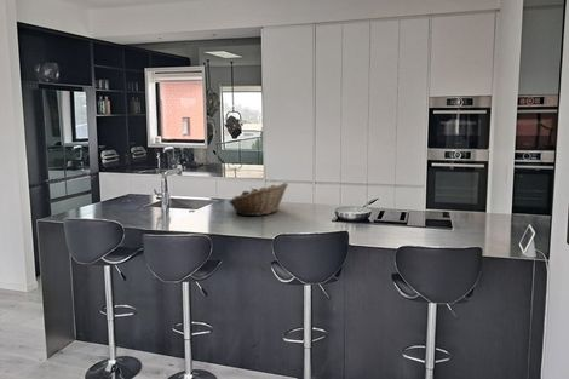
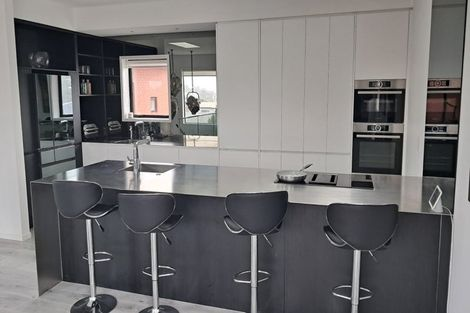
- fruit basket (259, 197)
